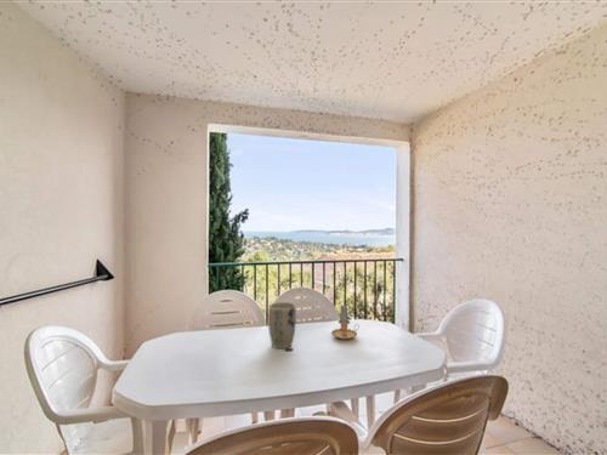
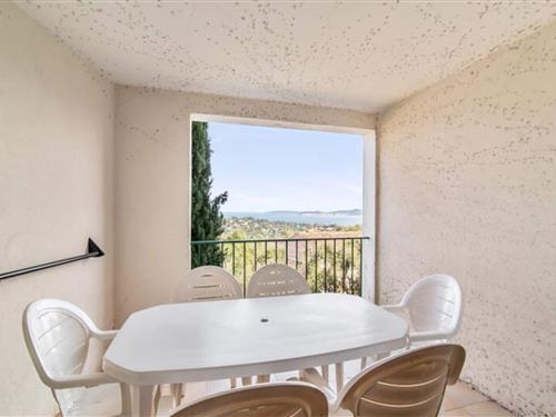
- candle (346, 319)
- plant pot (282, 325)
